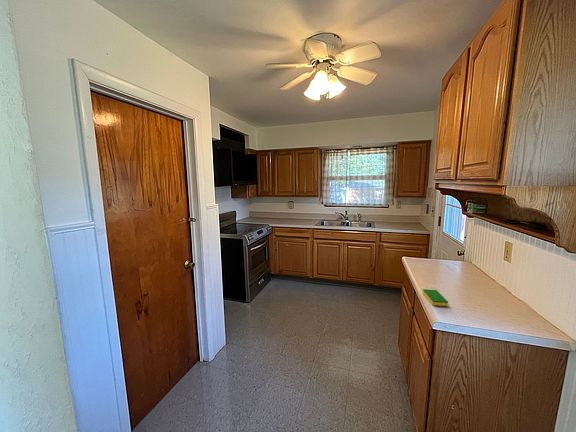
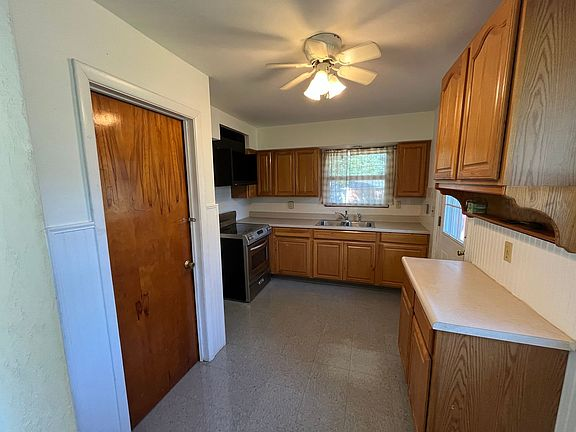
- dish sponge (434, 297)
